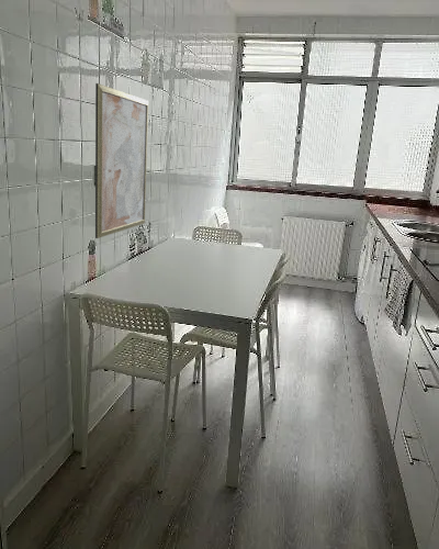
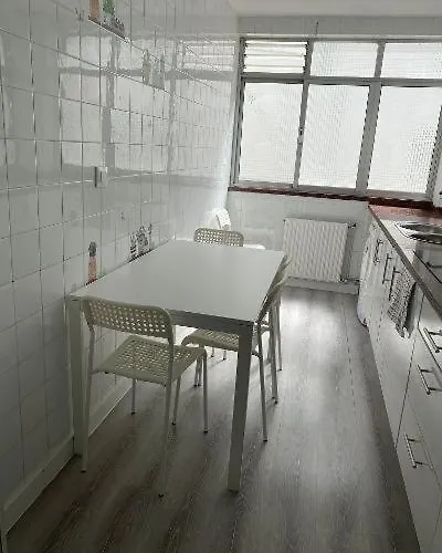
- wall art (124, 164)
